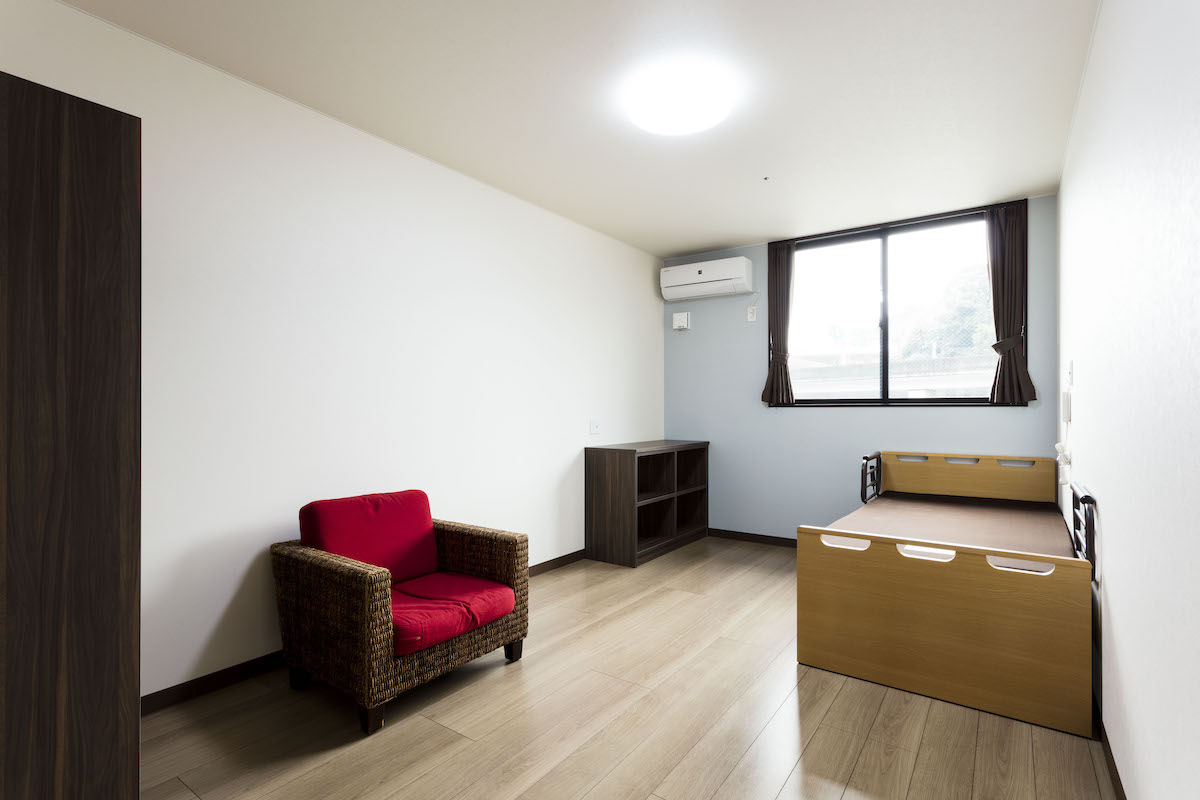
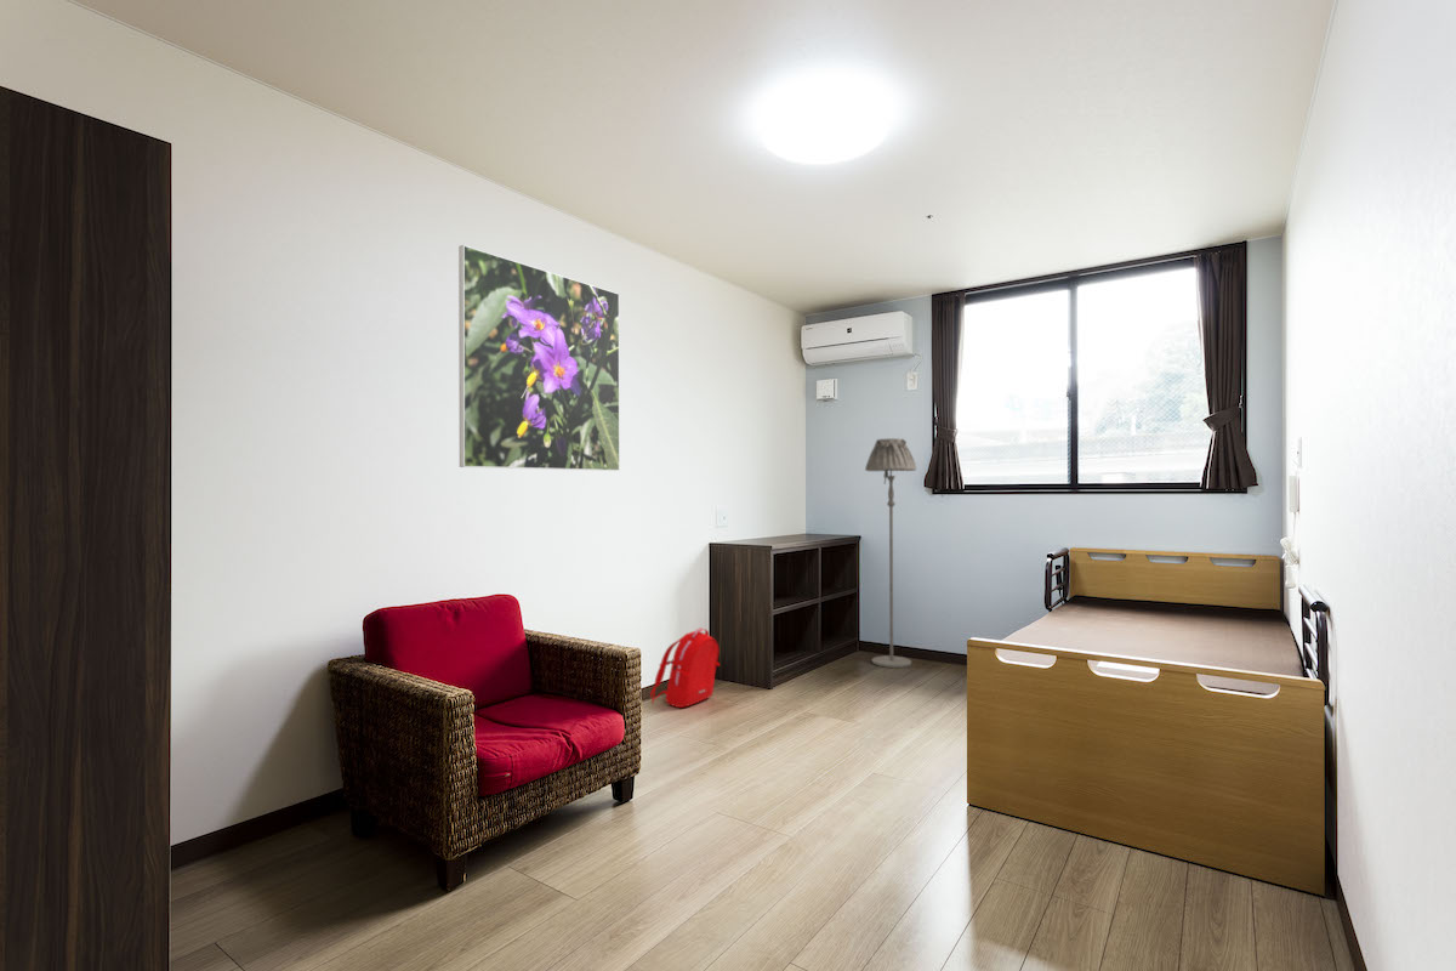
+ backpack (688, 664)
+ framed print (547, 370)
+ floor lamp (891, 550)
